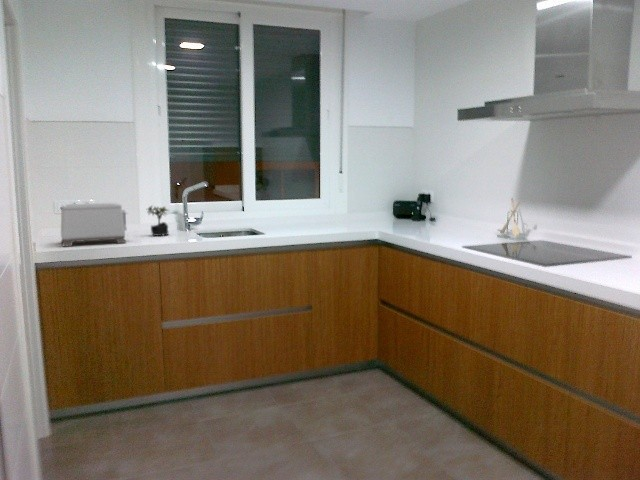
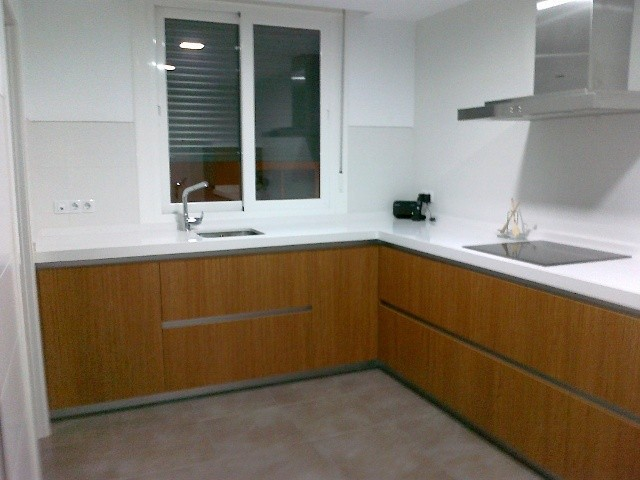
- toaster (95, 223)
- succulent plant (159, 219)
